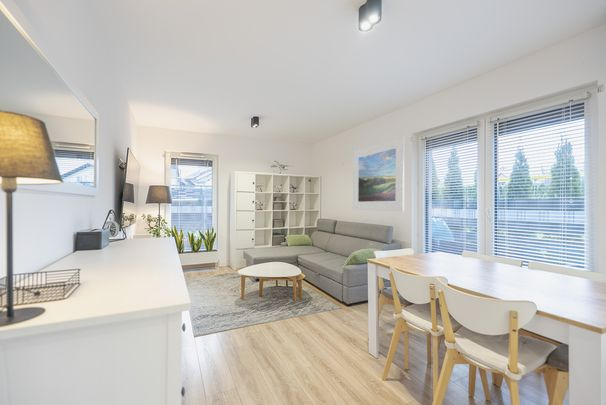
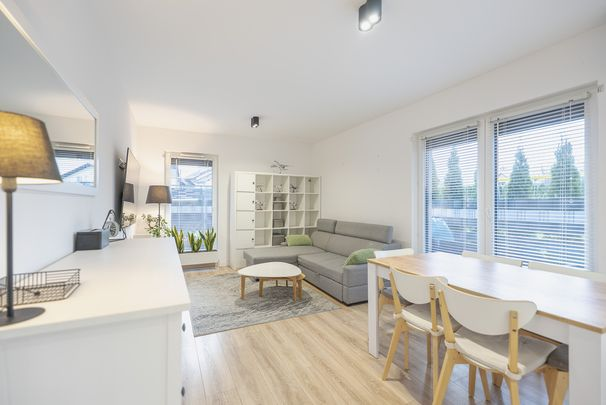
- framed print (375, 177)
